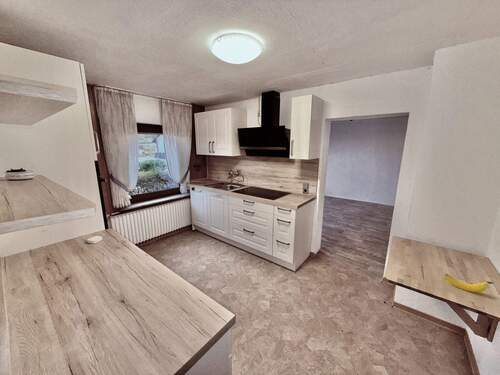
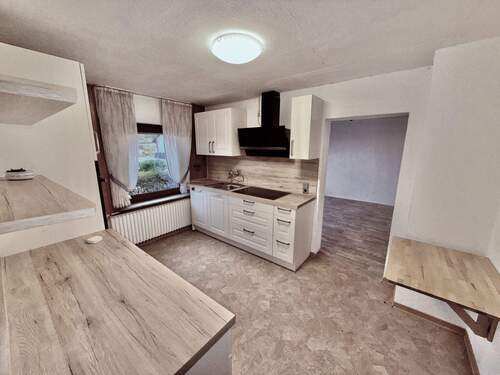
- banana (467, 284)
